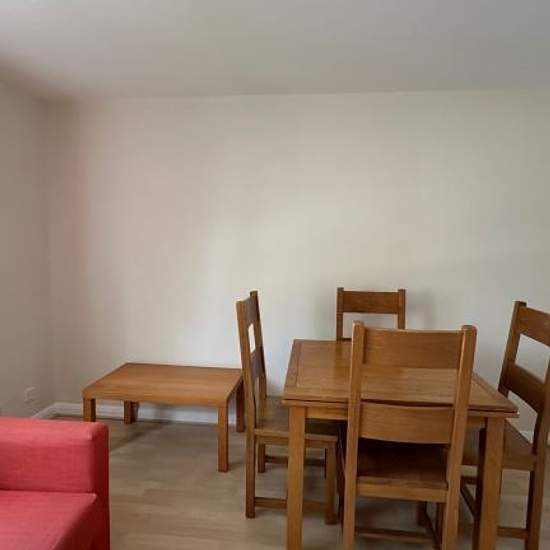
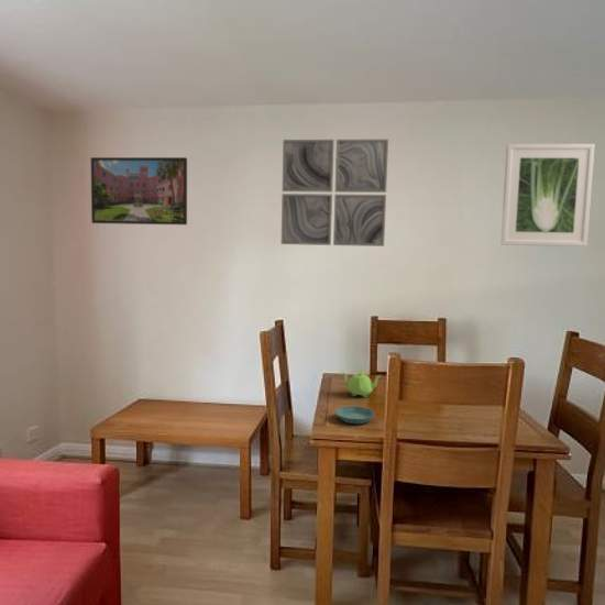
+ wall art (331, 191)
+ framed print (546, 195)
+ teapot (360, 383)
+ saucer (354, 415)
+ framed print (139, 190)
